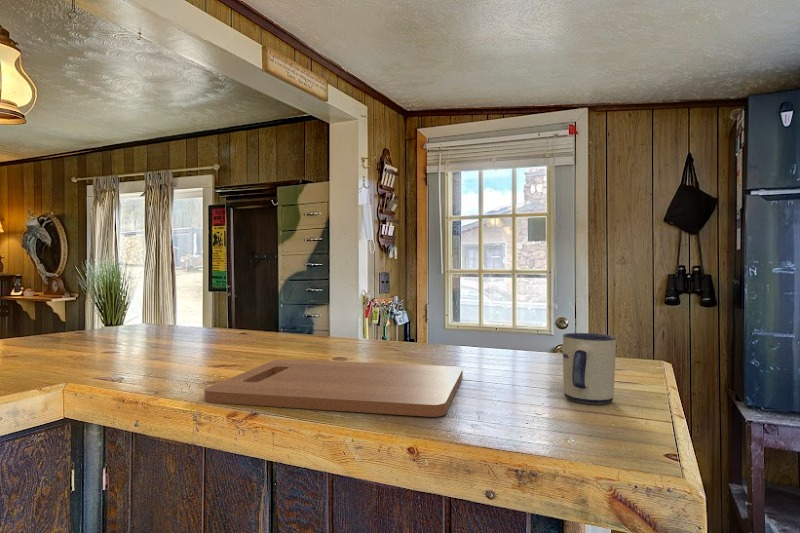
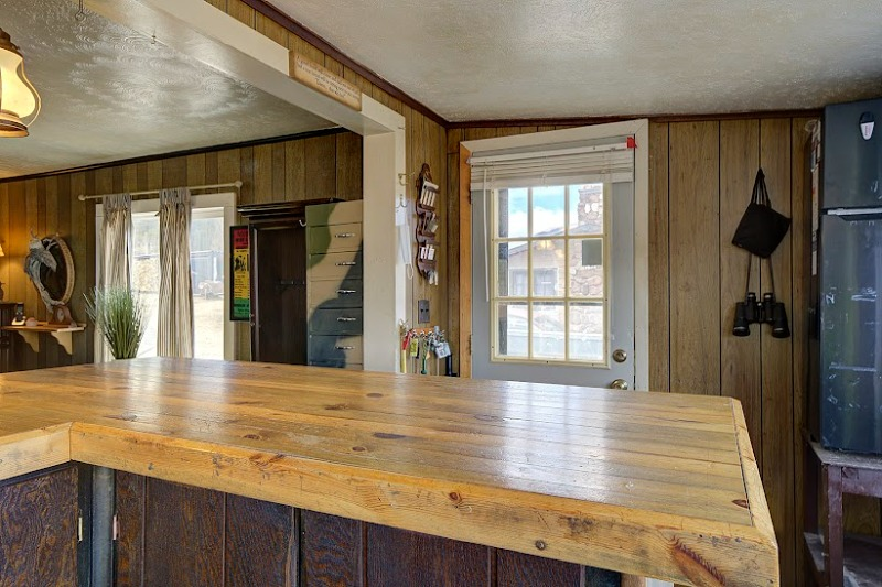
- cutting board (344, 382)
- mug (585, 368)
